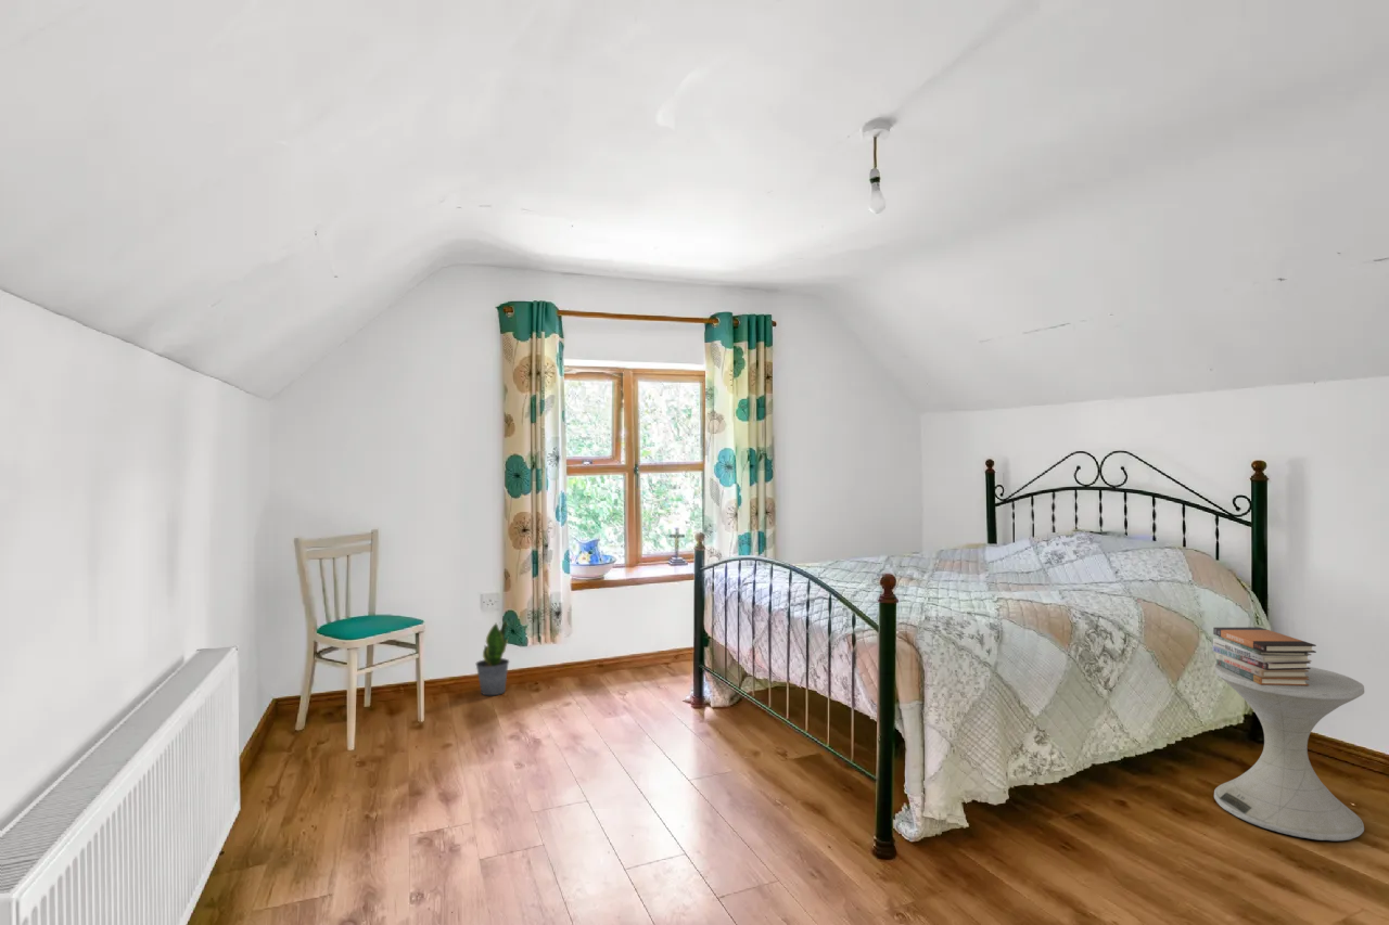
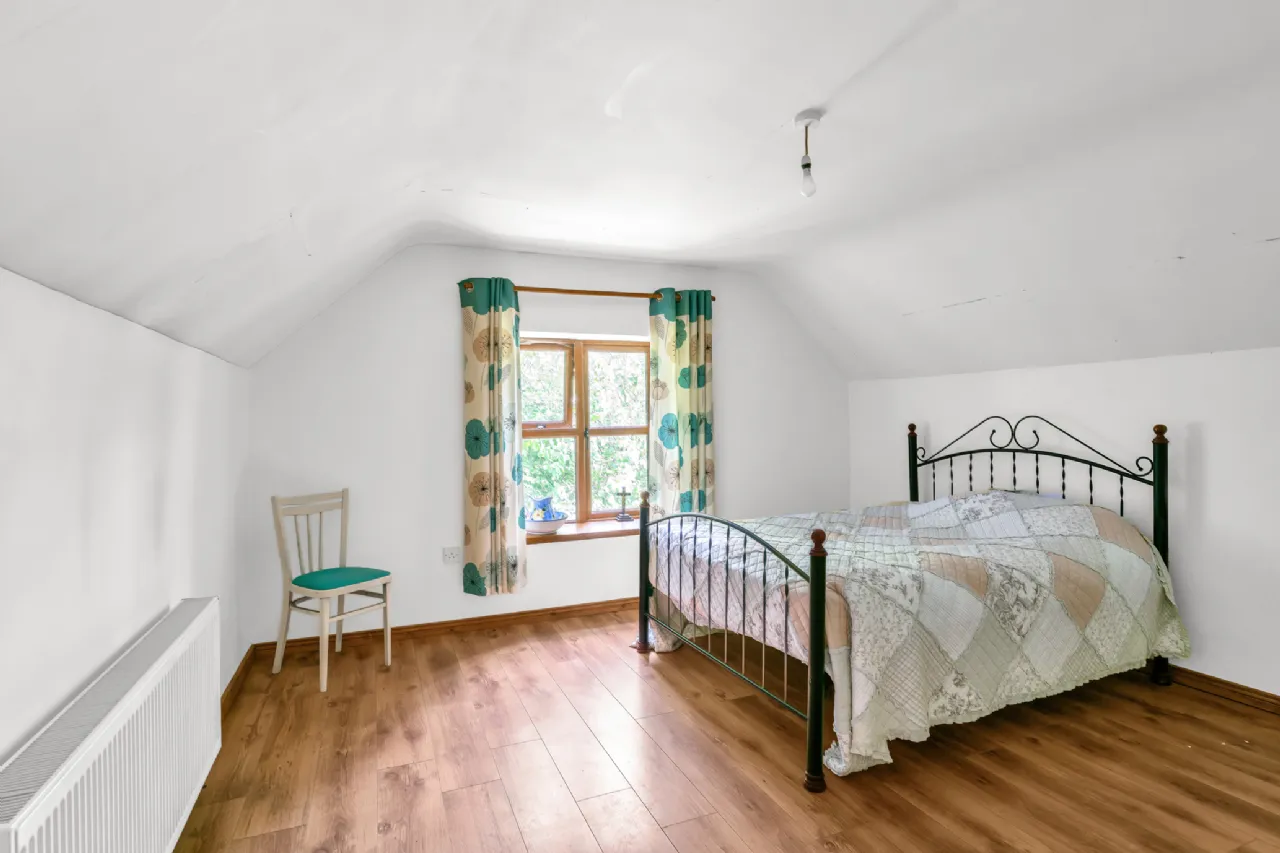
- side table (1285, 743)
- potted plant (492, 655)
- book stack (1260, 654)
